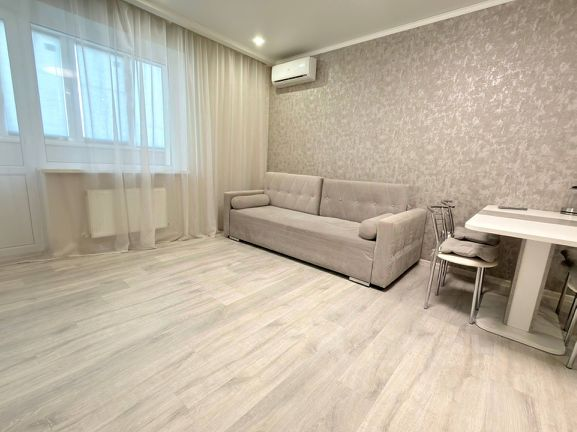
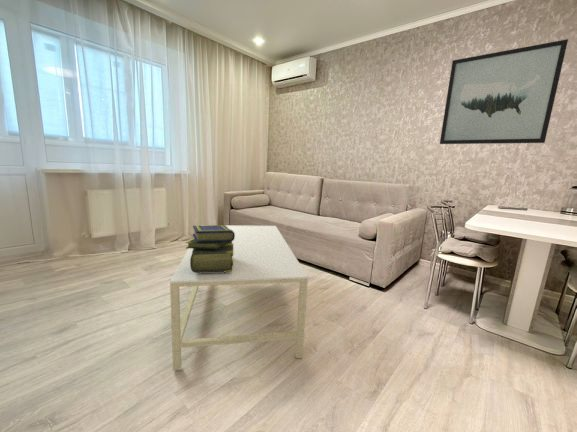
+ coffee table (240, 276)
+ wall art (495, 98)
+ stack of books (211, 245)
